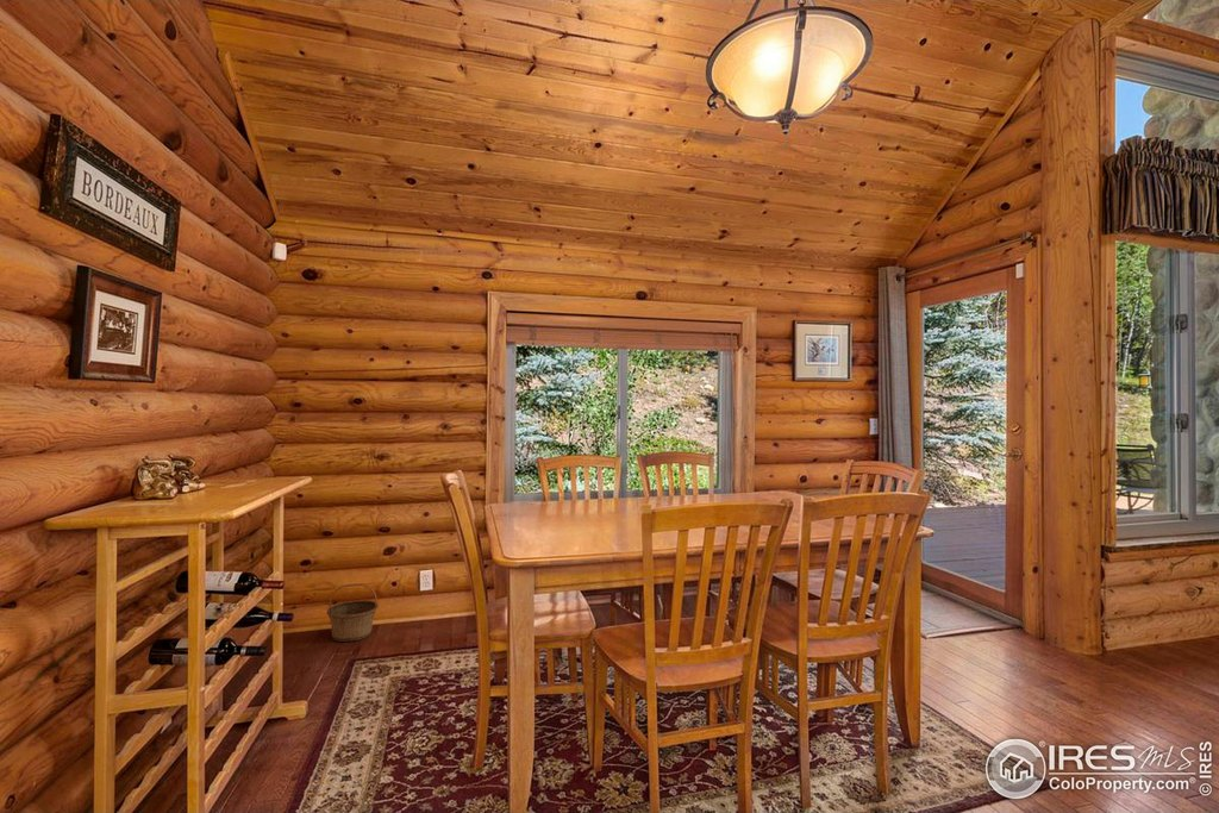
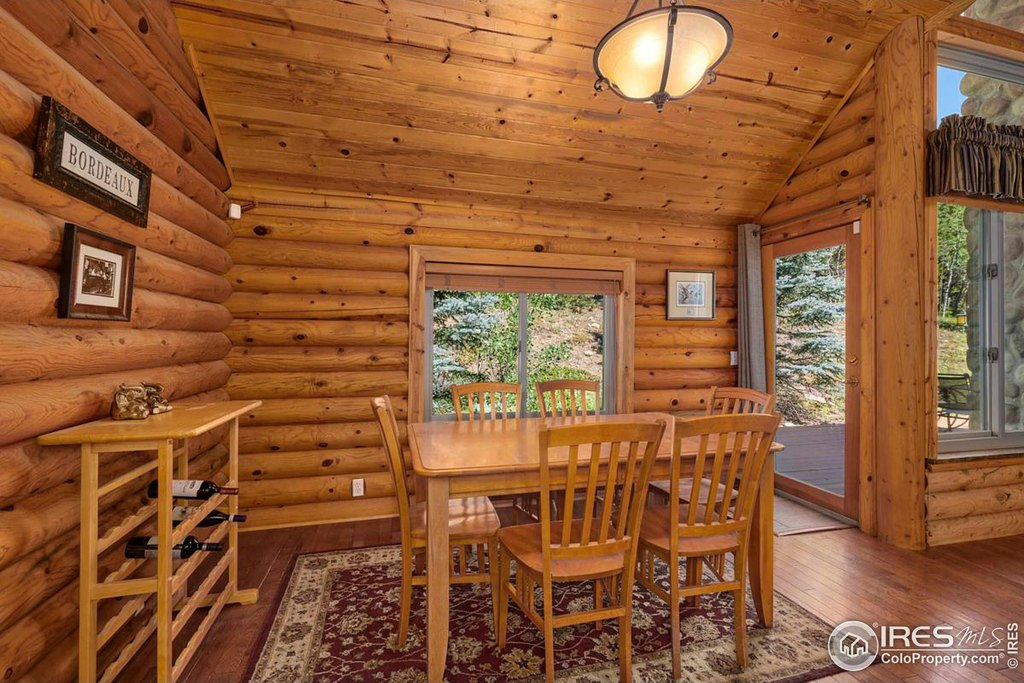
- basket (352, 609)
